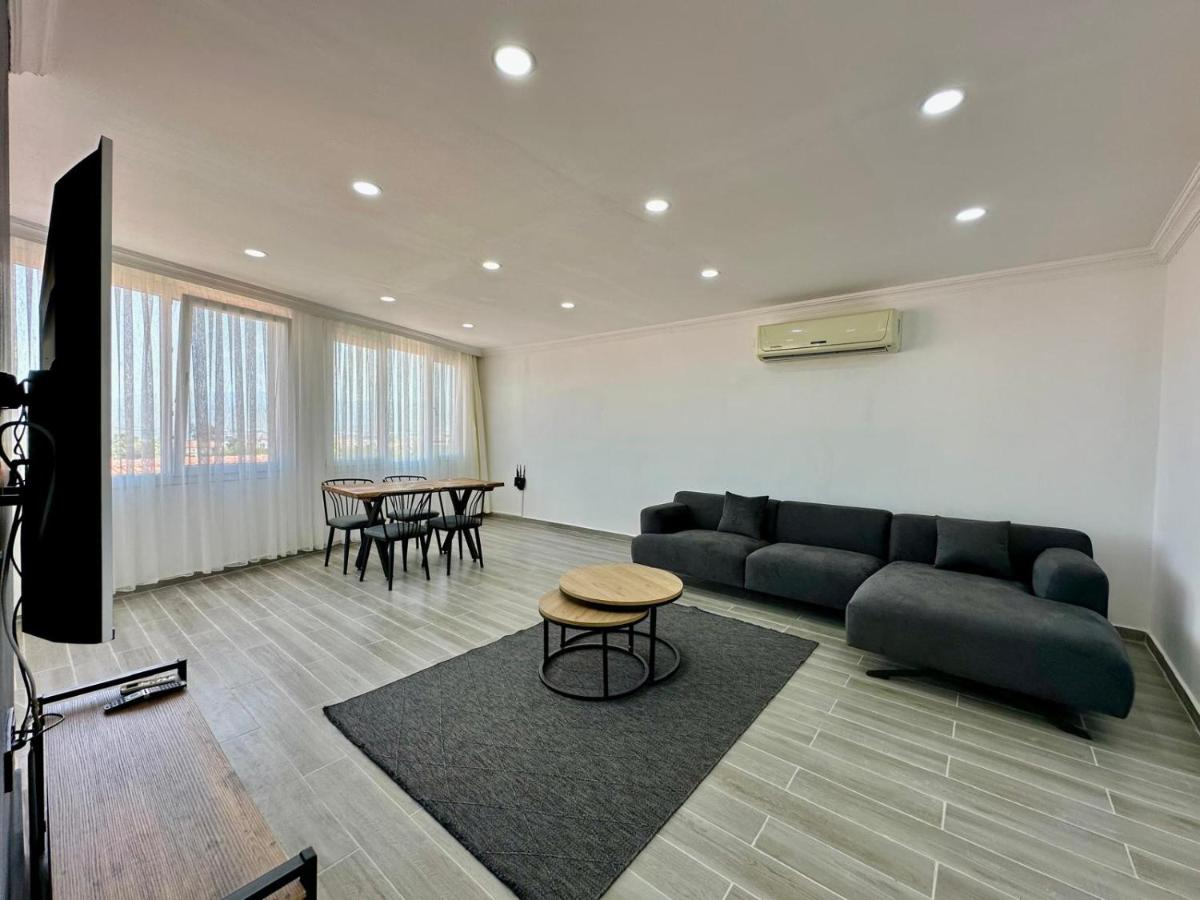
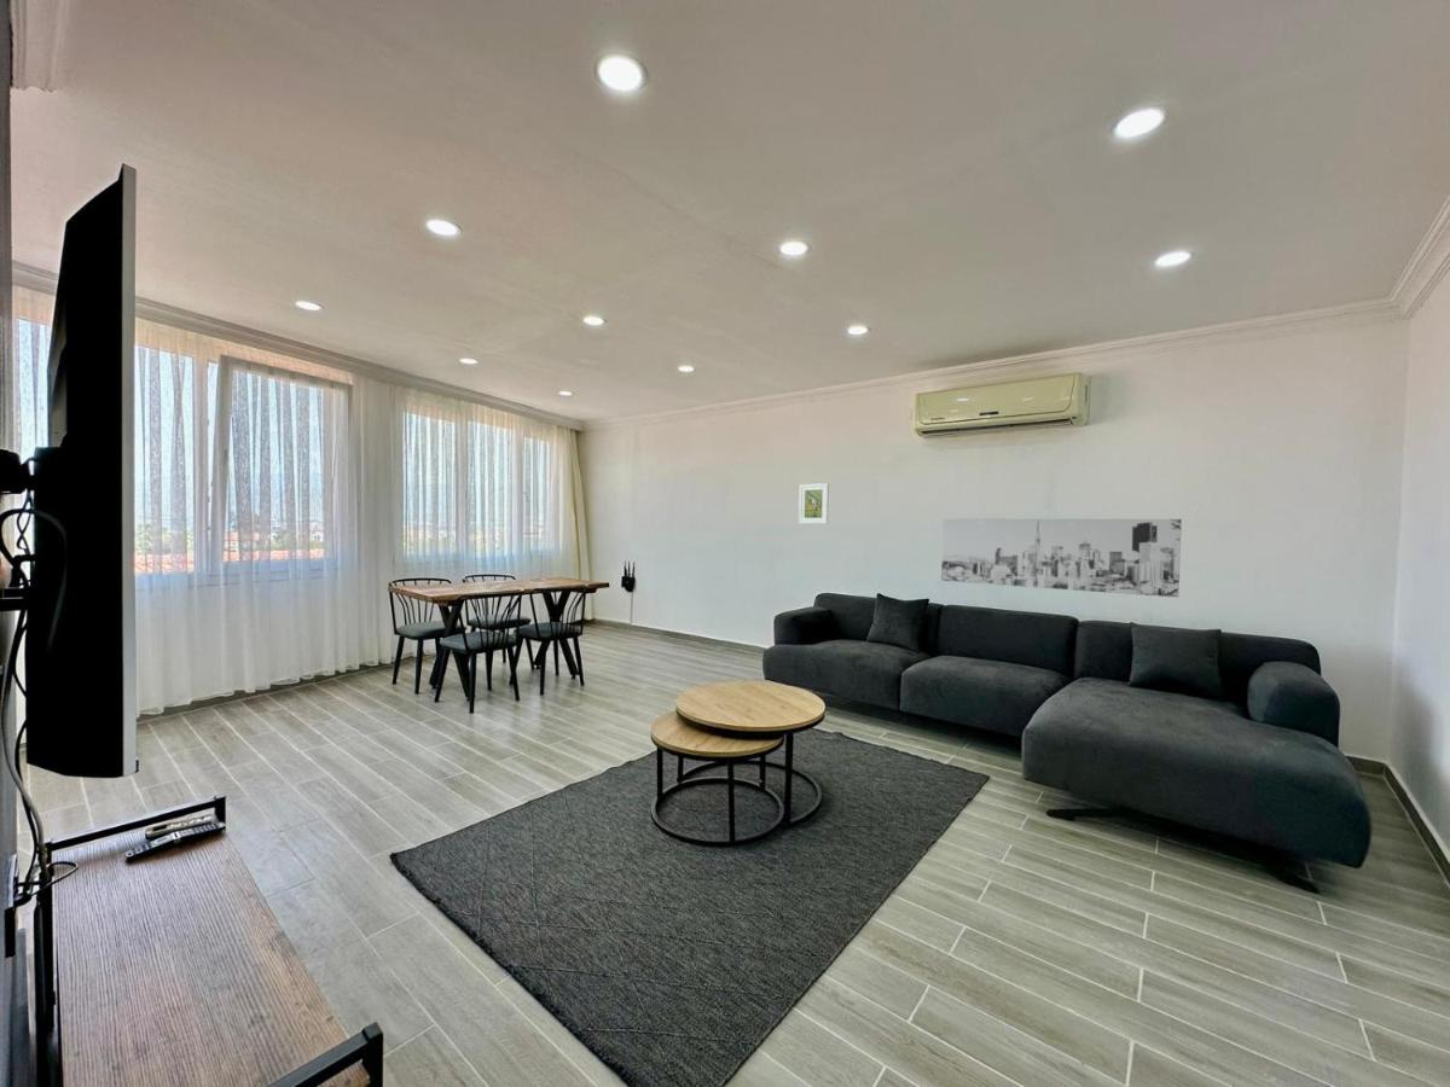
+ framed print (813, 504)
+ wall art (1046, 553)
